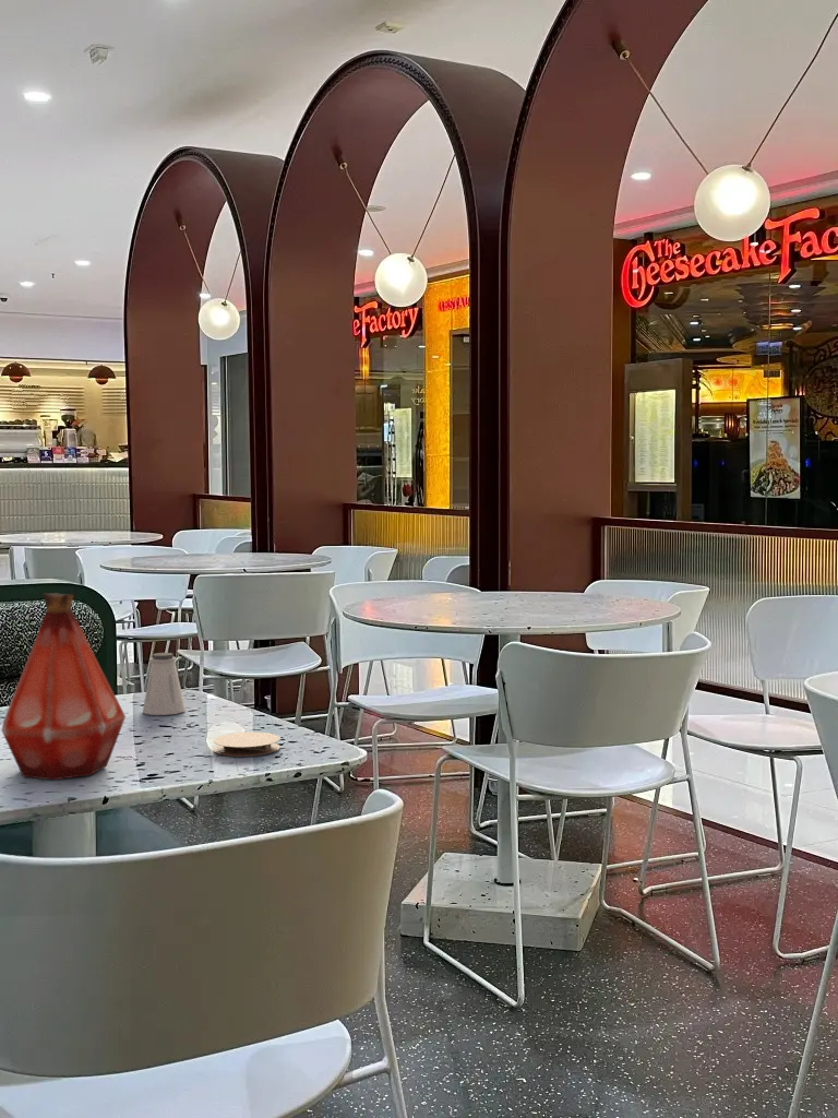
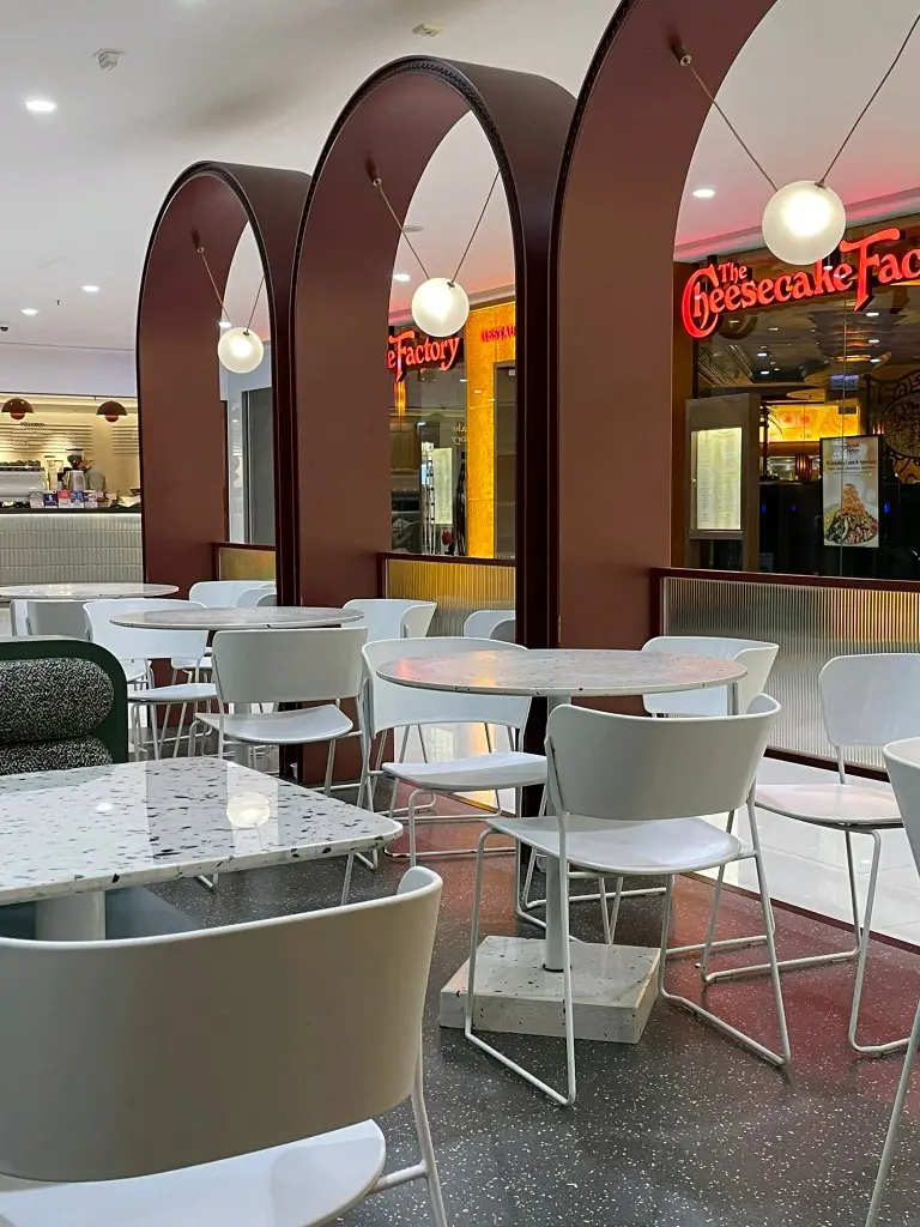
- coaster (247, 744)
- bottle (58, 681)
- saltshaker (163, 682)
